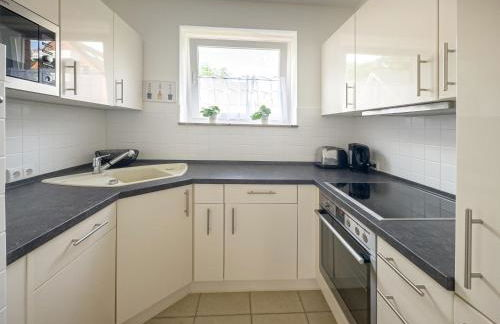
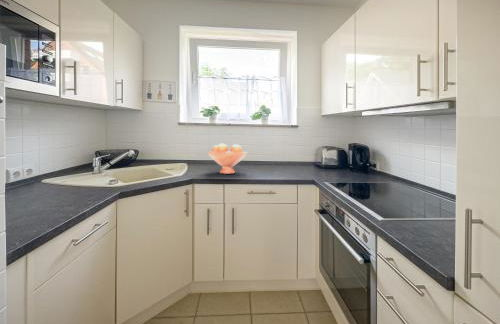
+ fruit bowl (227, 158)
